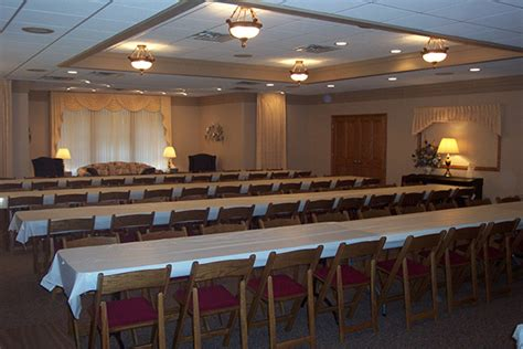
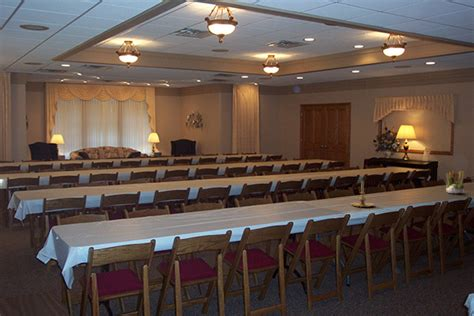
+ flower arrangement (454, 181)
+ candle holder (362, 193)
